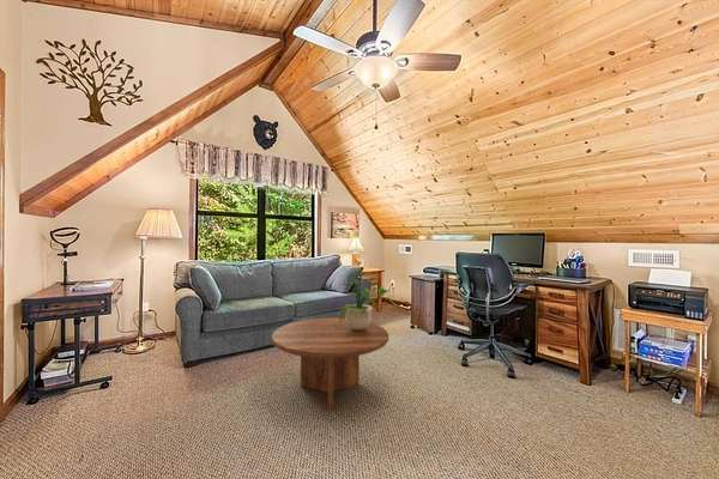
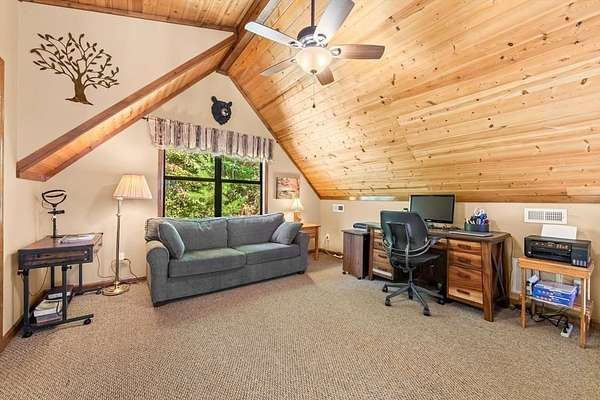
- coffee table (330, 362)
- potted plant (363, 293)
